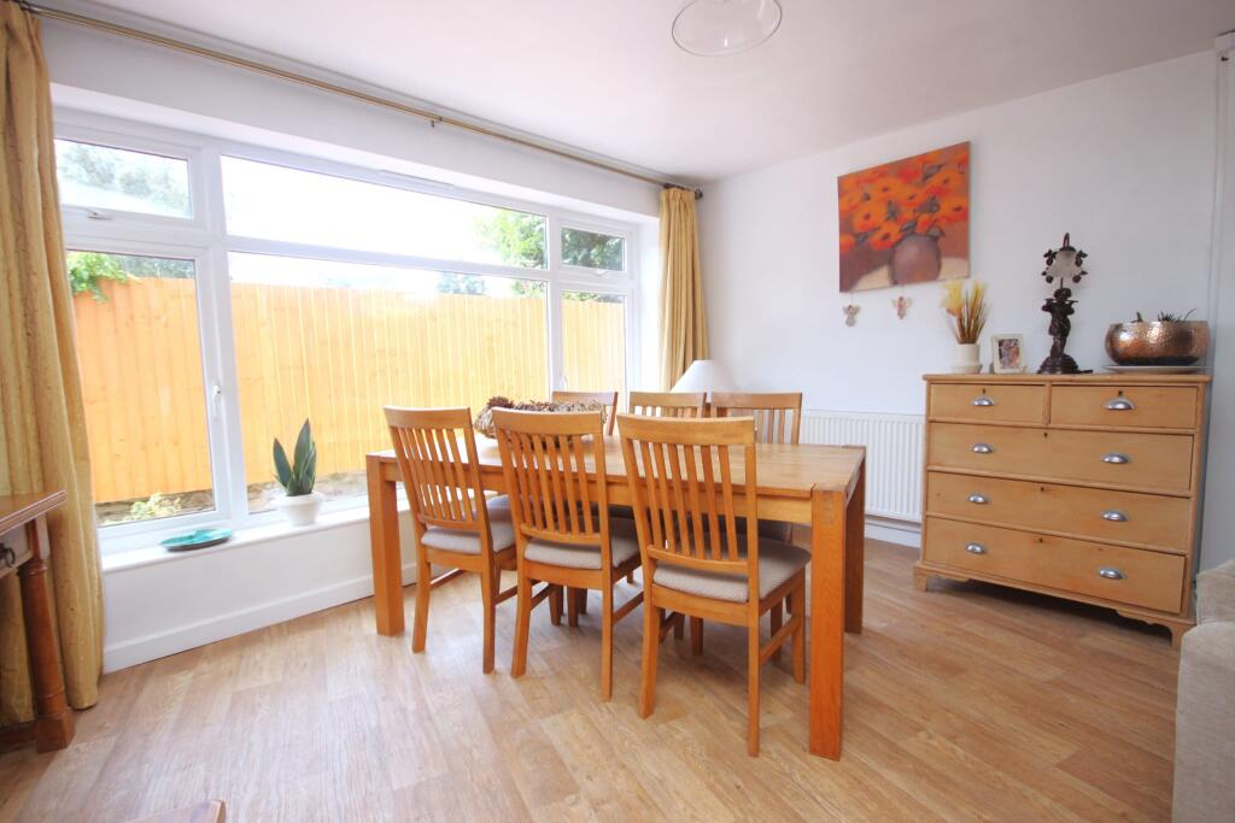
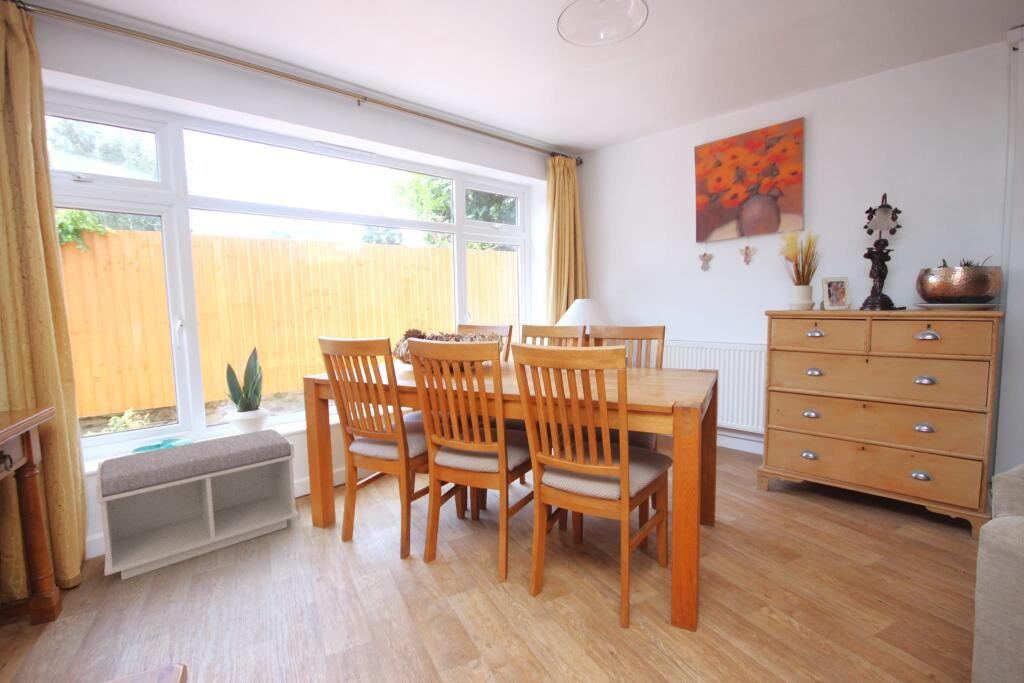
+ bench (204, 493)
